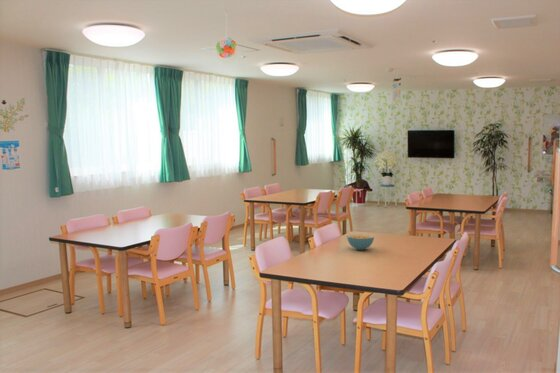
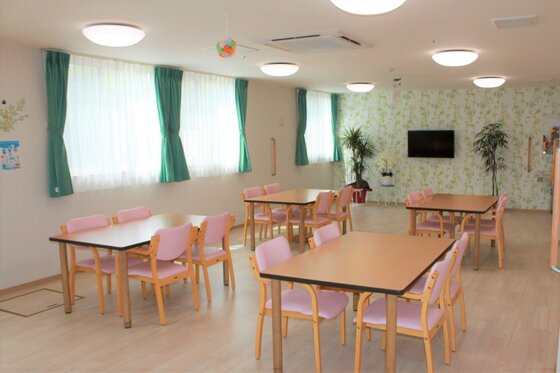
- cereal bowl (360, 242)
